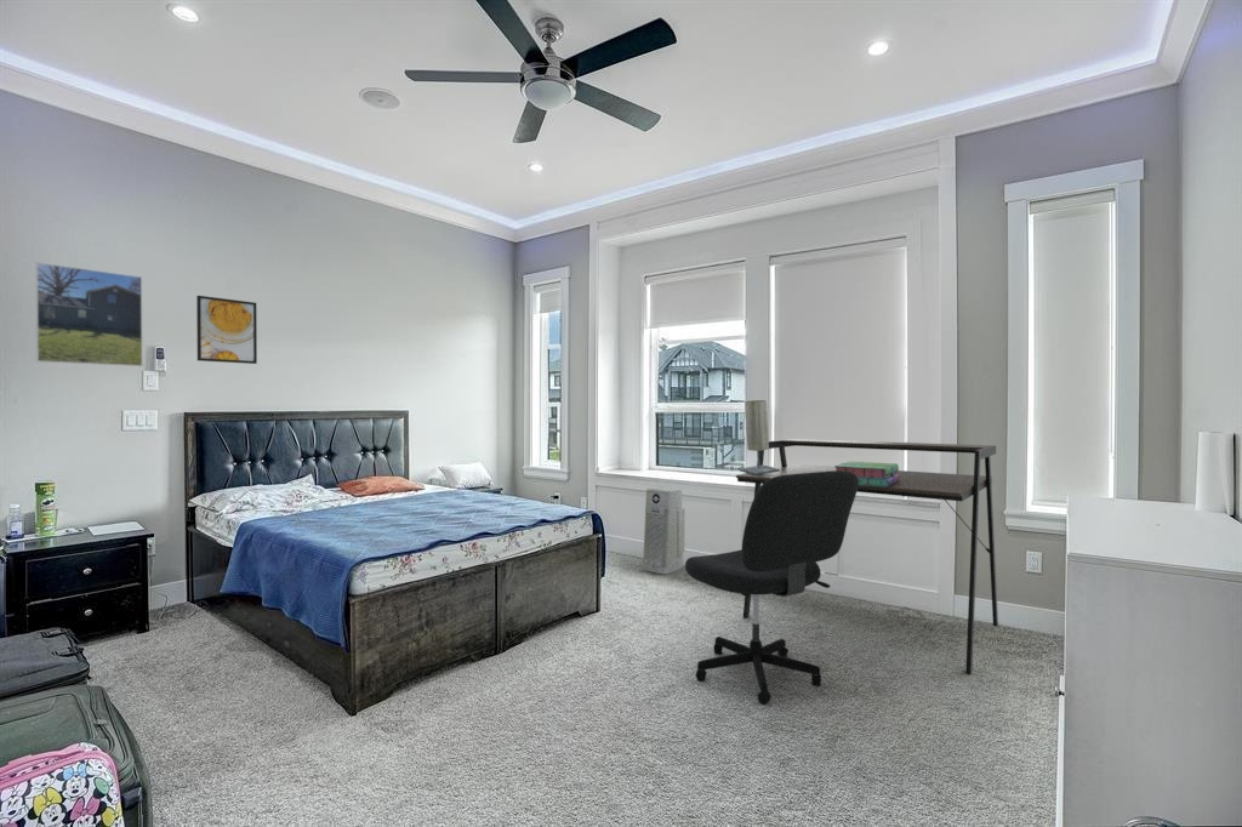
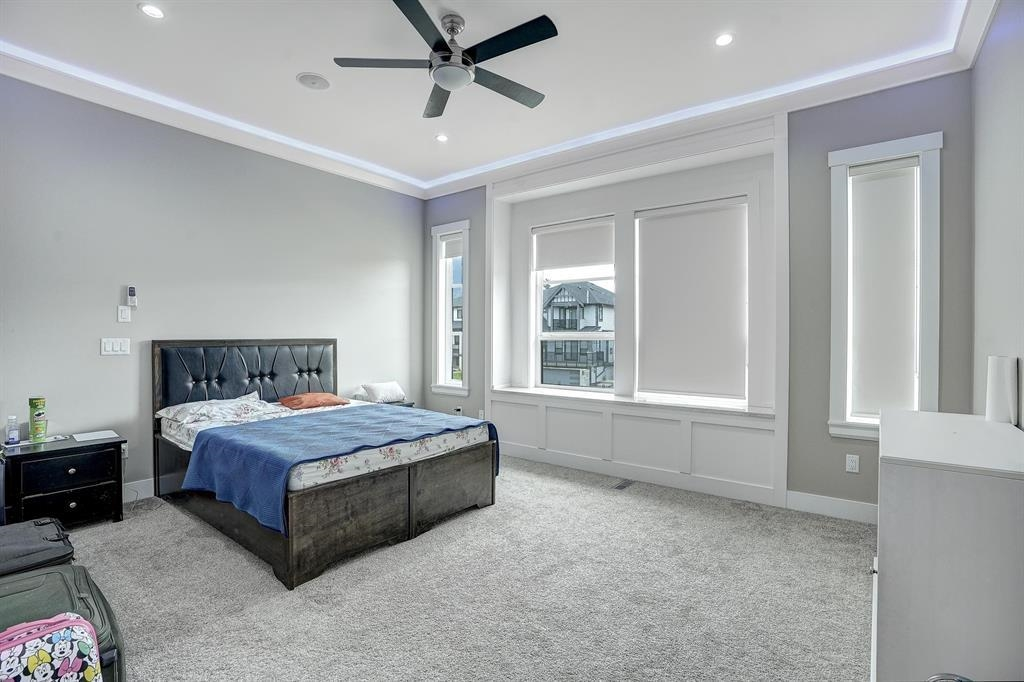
- stack of books (866, 473)
- table lamp (759, 438)
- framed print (227, 330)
- desk (866, 492)
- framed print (91, 316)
- office chair (764, 571)
- air purifier (665, 527)
